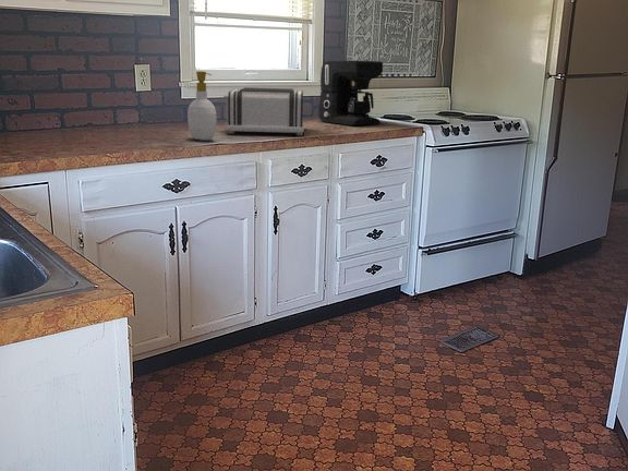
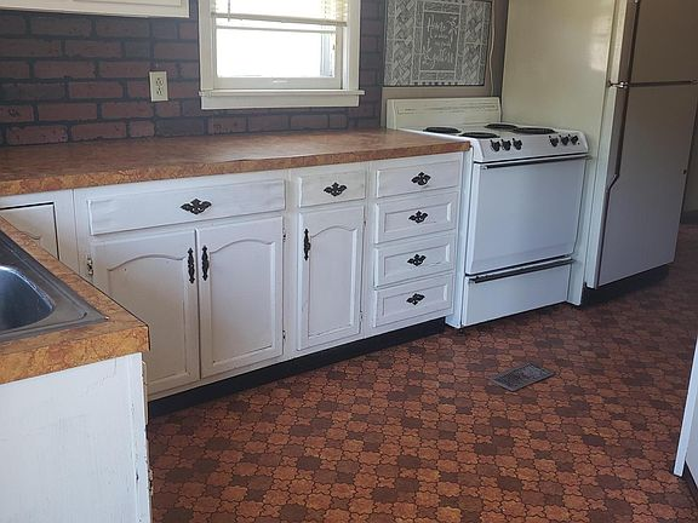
- soap bottle (202, 106)
- coffee maker (351, 92)
- toaster (263, 110)
